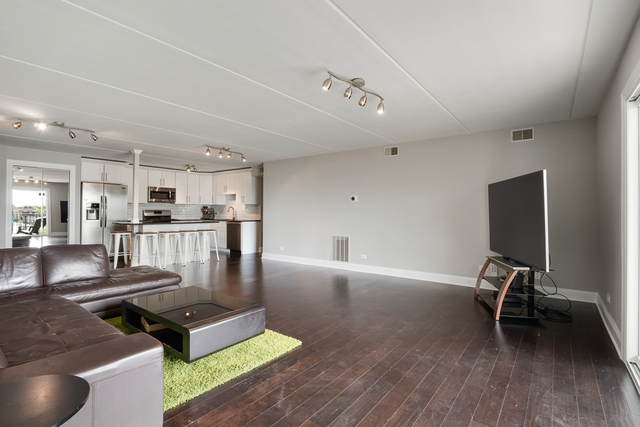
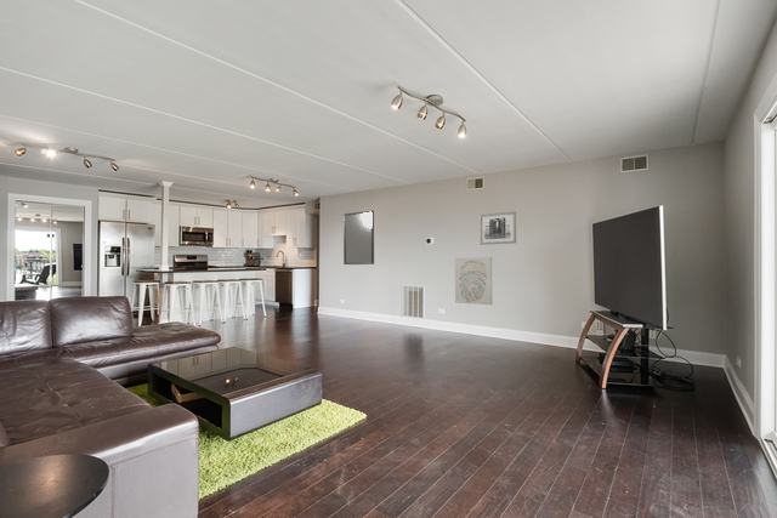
+ home mirror (358, 238)
+ wall art (472, 280)
+ wall art (497, 228)
